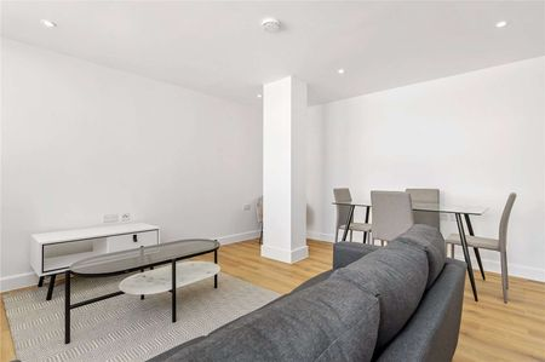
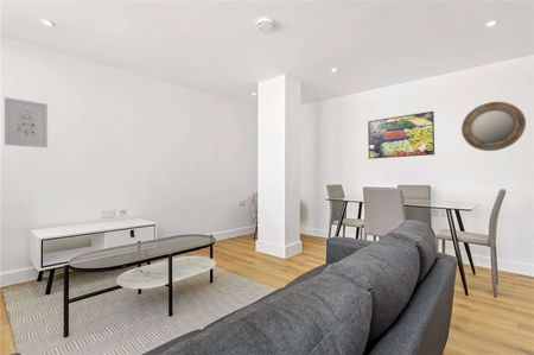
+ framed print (399, 137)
+ wall art (26, 123)
+ home mirror (491, 126)
